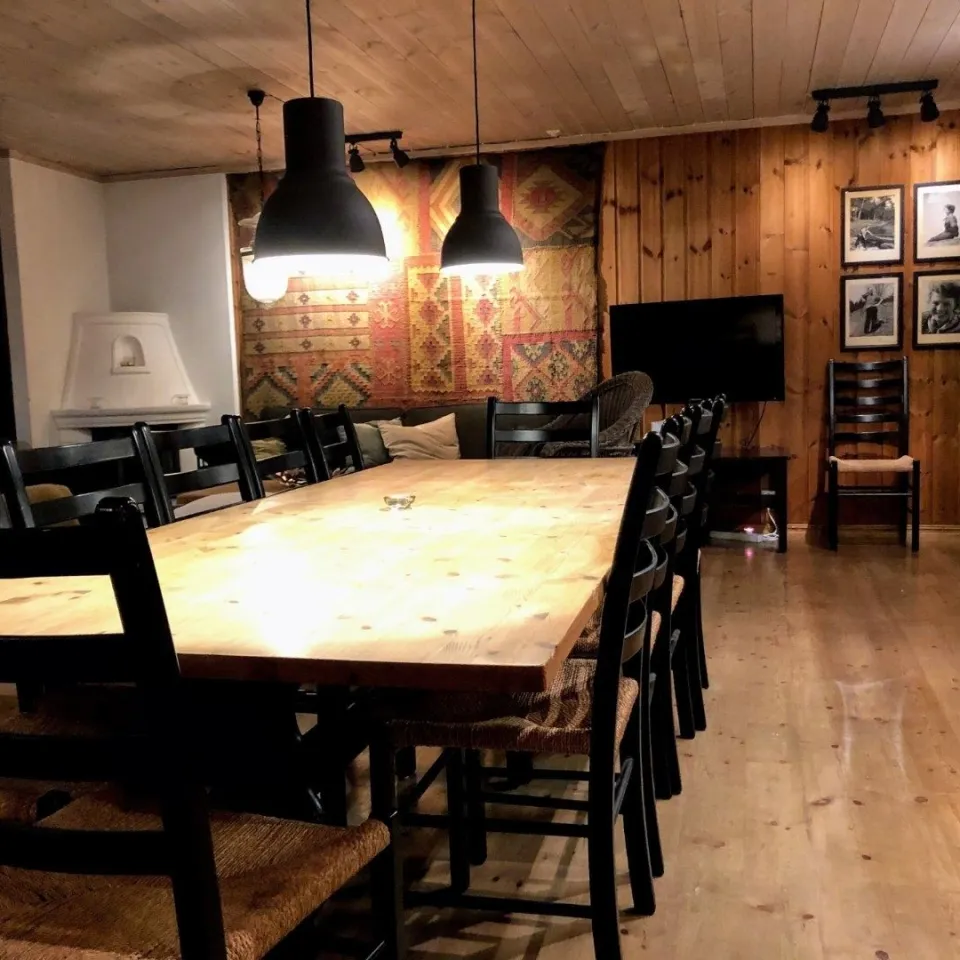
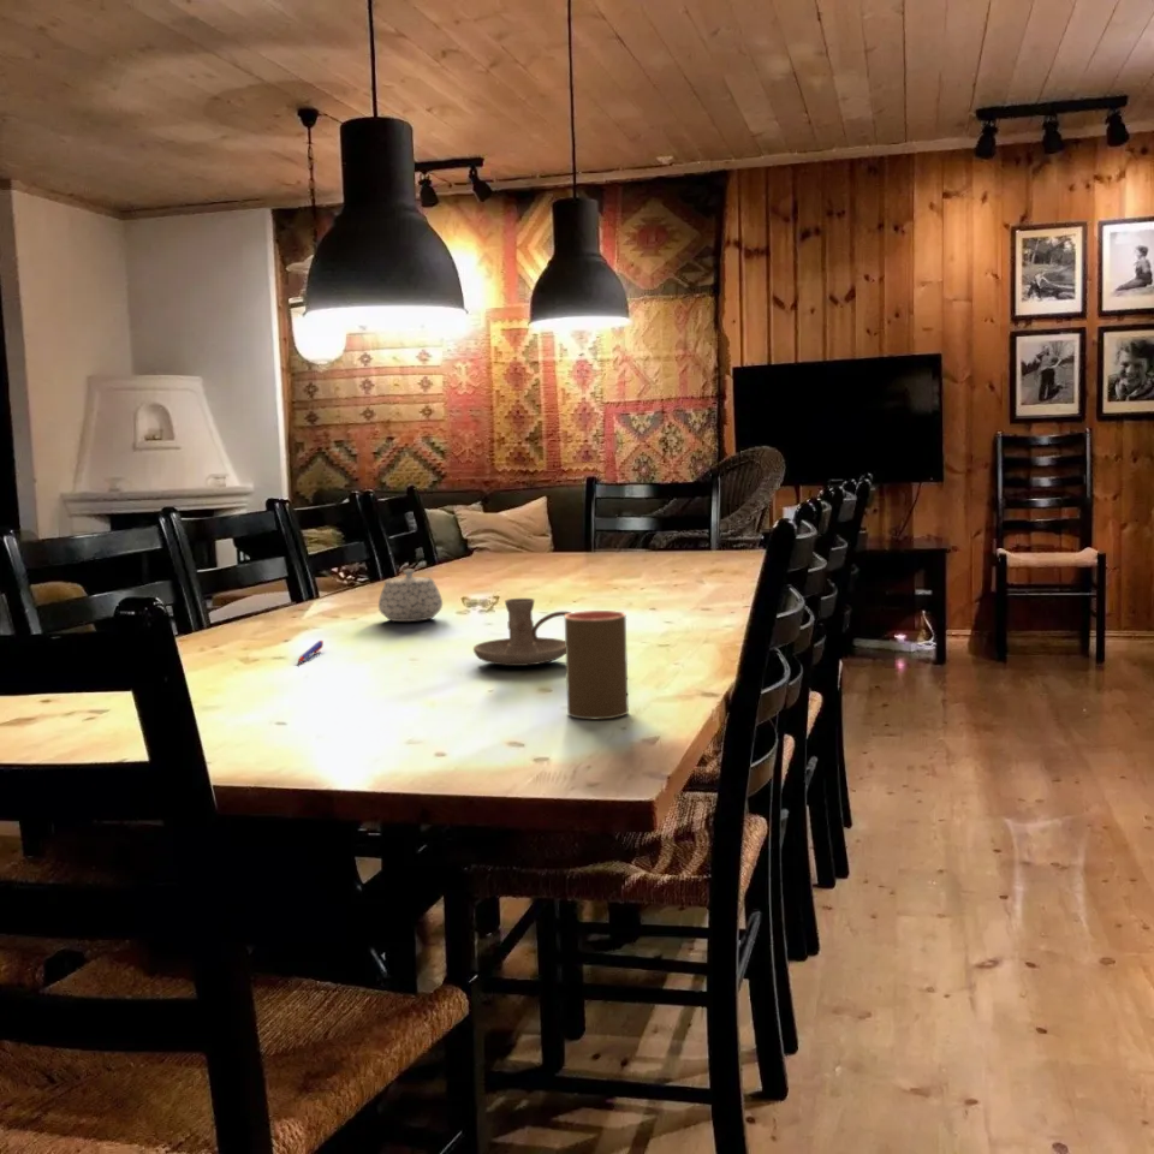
+ cup (596, 664)
+ teapot (410, 594)
+ pen (310, 650)
+ candle holder (531, 630)
